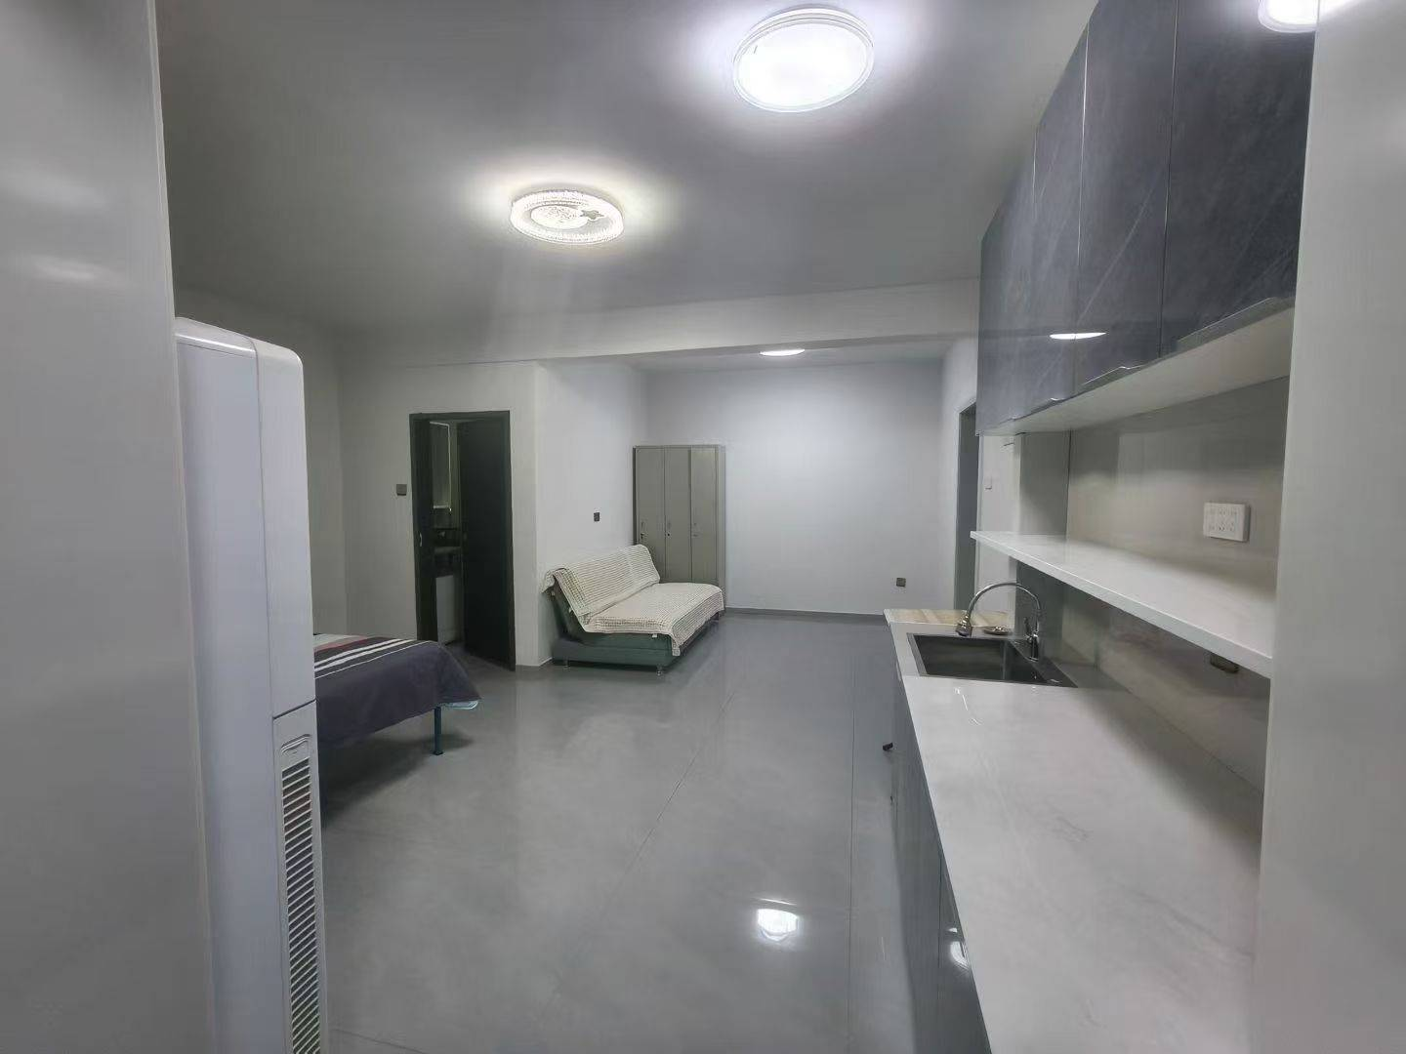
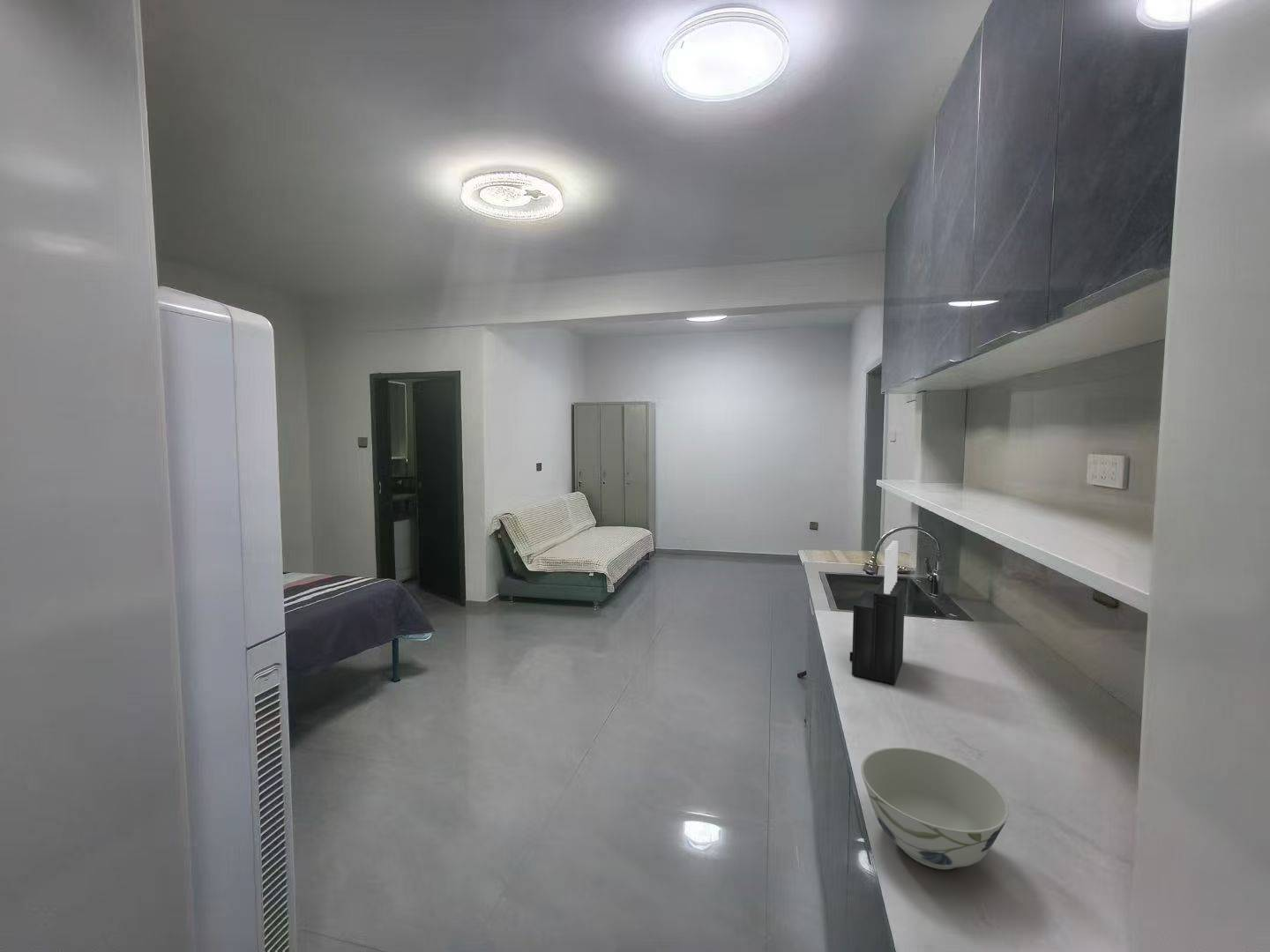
+ bowl (929, 815)
+ knife block (875, 606)
